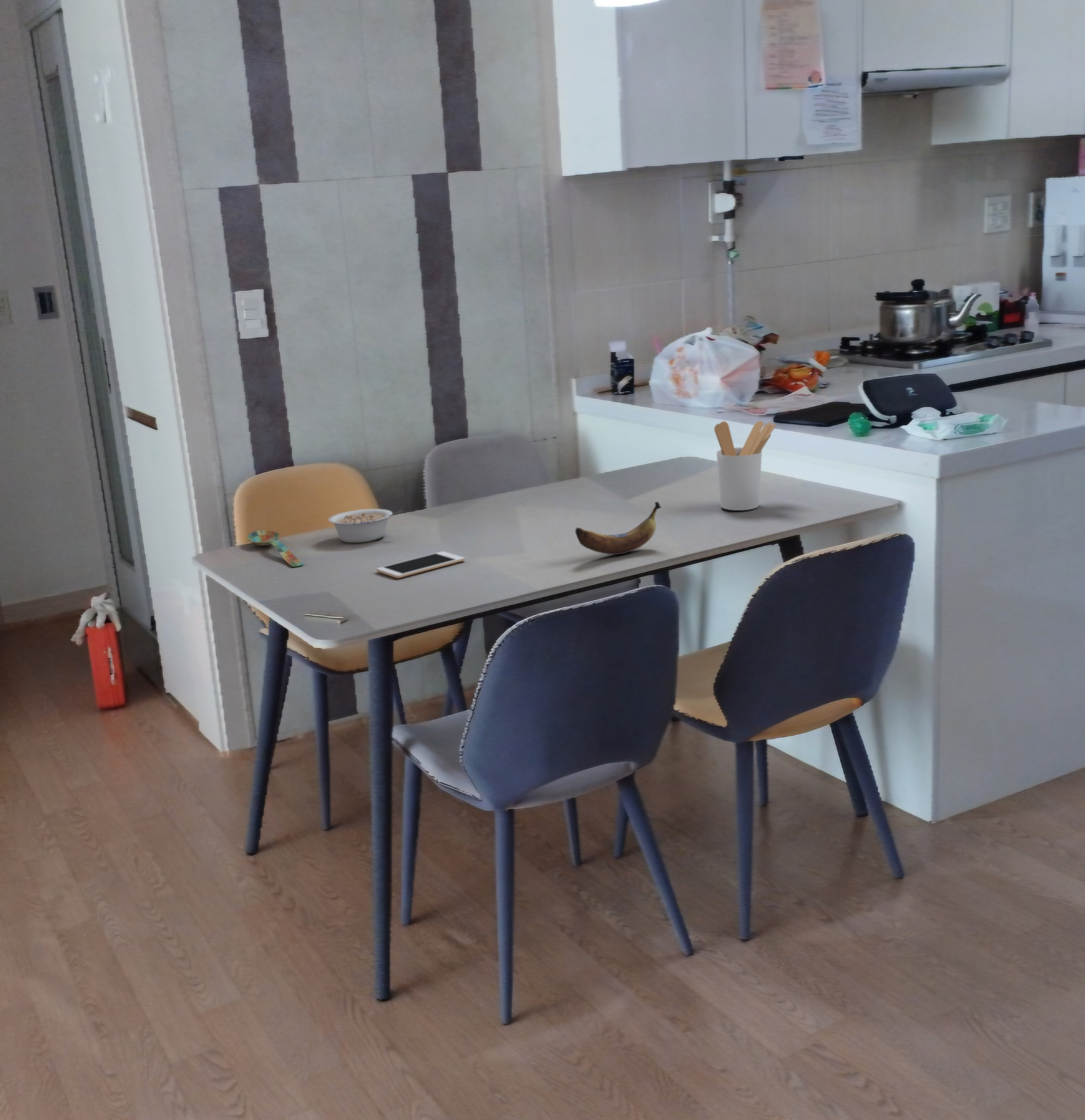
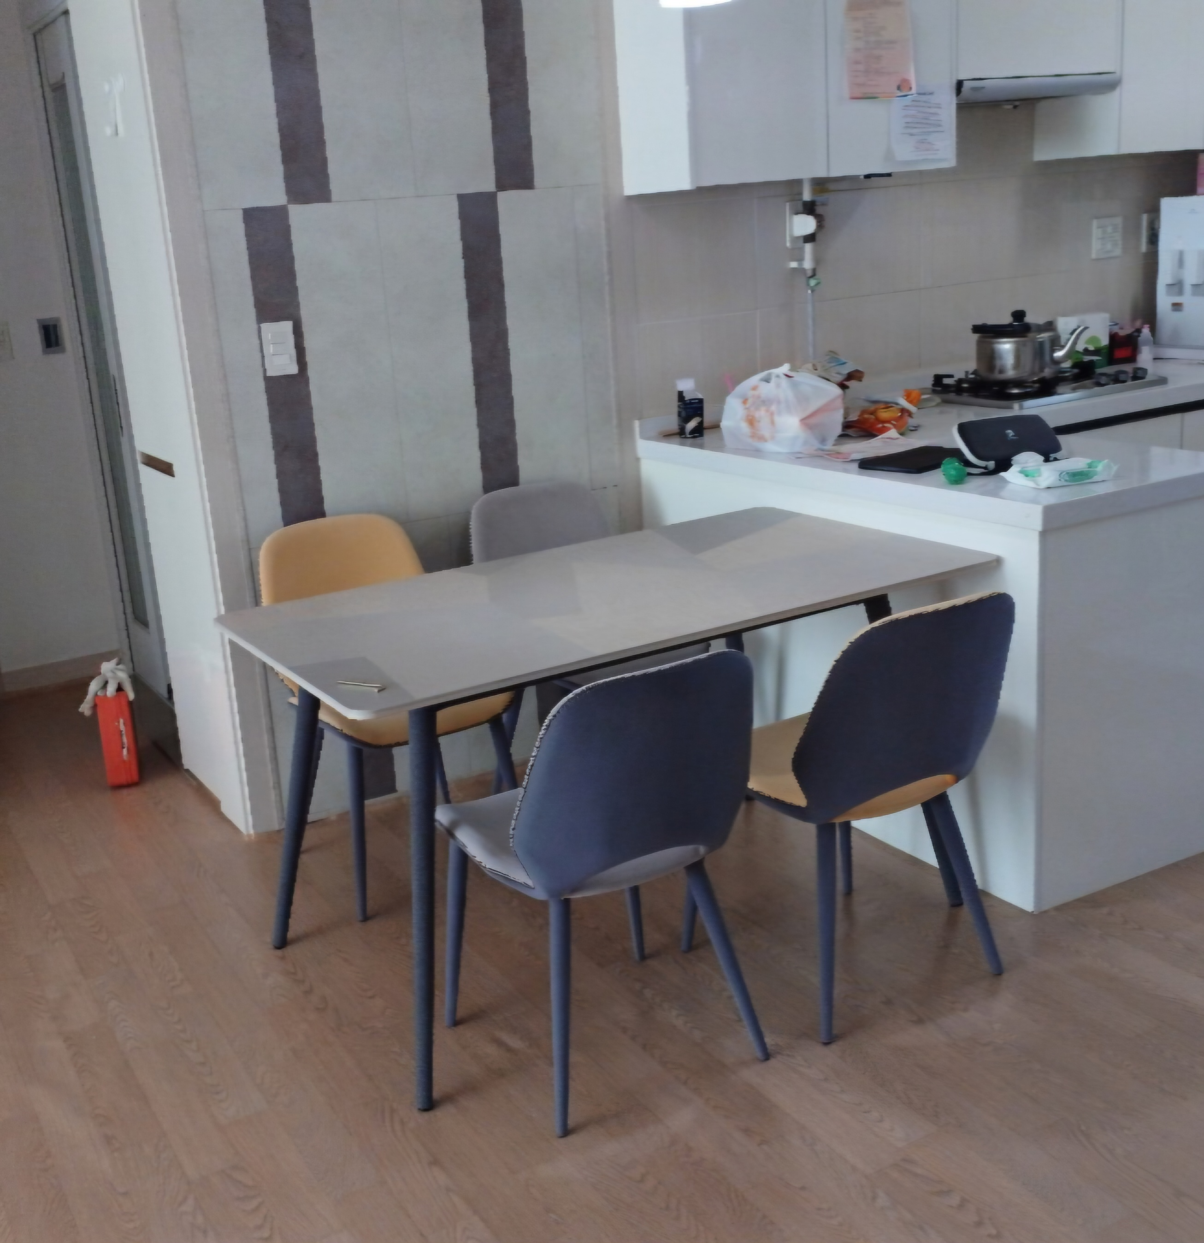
- utensil holder (747, 463)
- spoon (276, 547)
- banana (619, 534)
- legume (364, 524)
- cell phone (421, 564)
